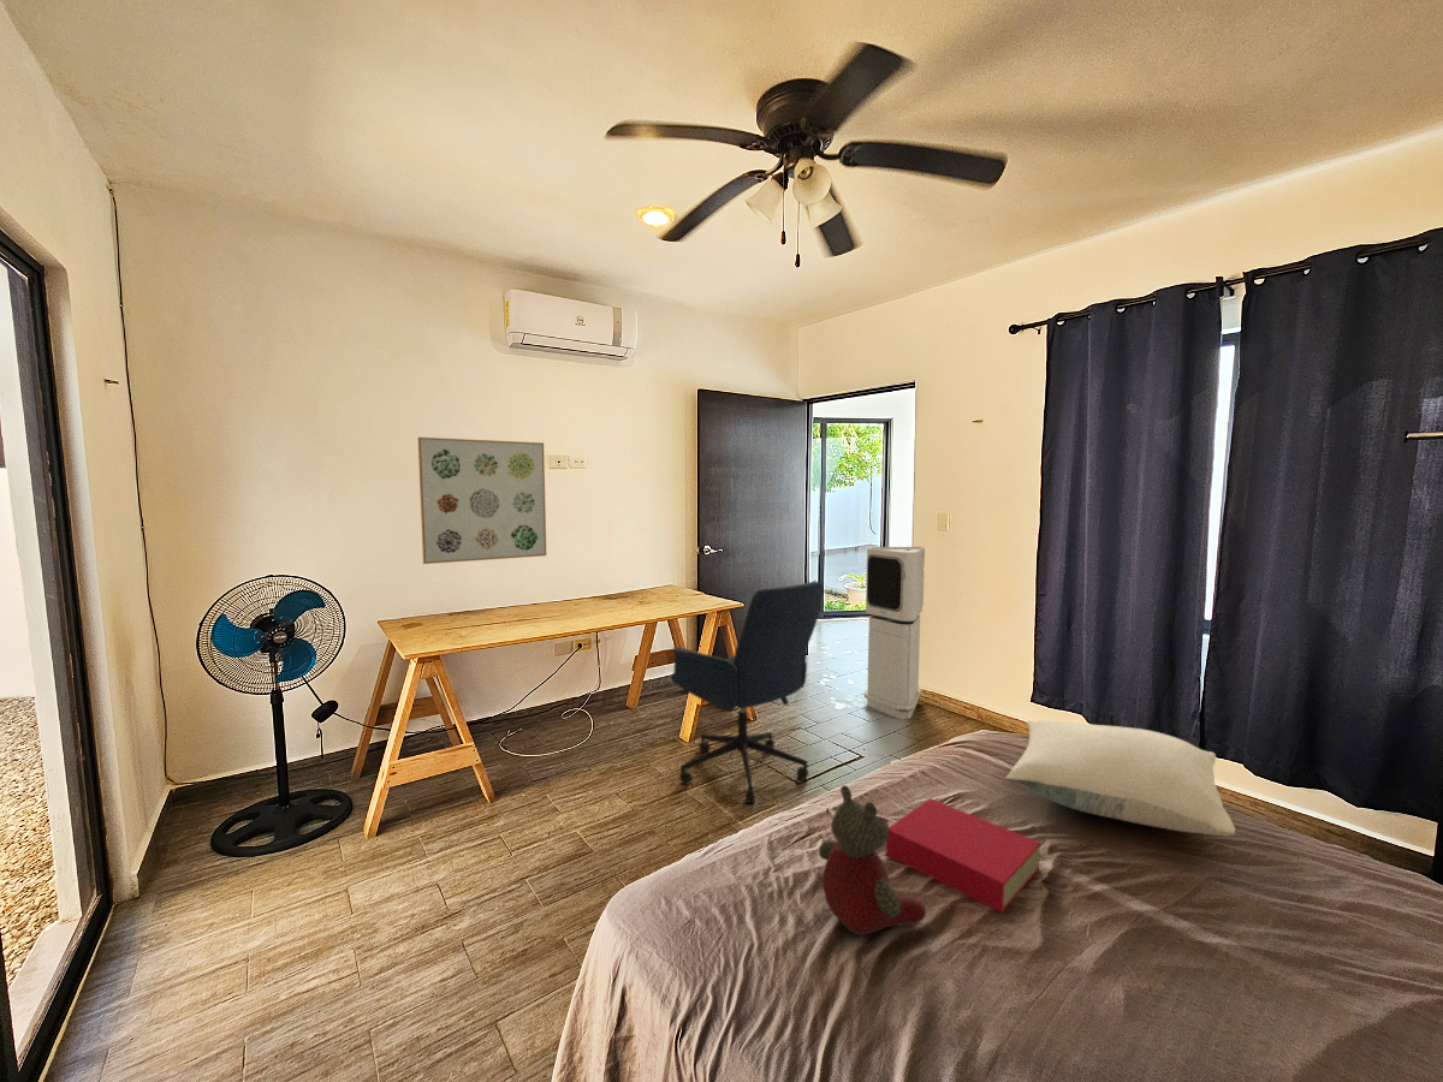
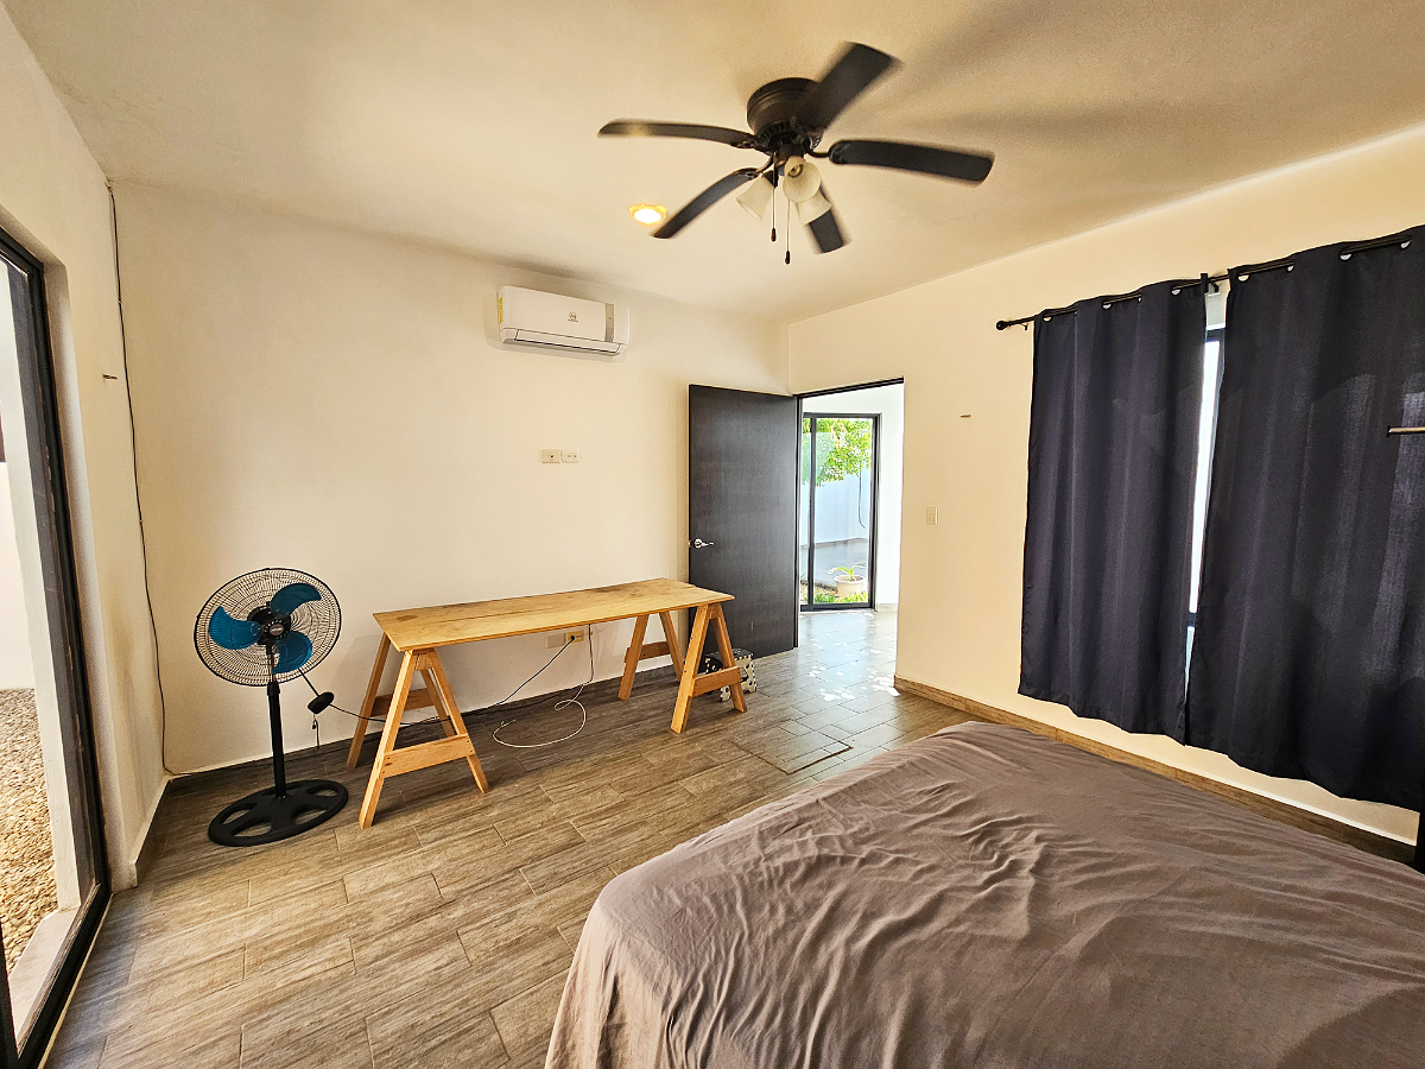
- wall art (486, 500)
- stuffed bear (872, 854)
- book (961, 848)
- air purifier (902, 629)
- office chair (744, 676)
- pillow (1112, 767)
